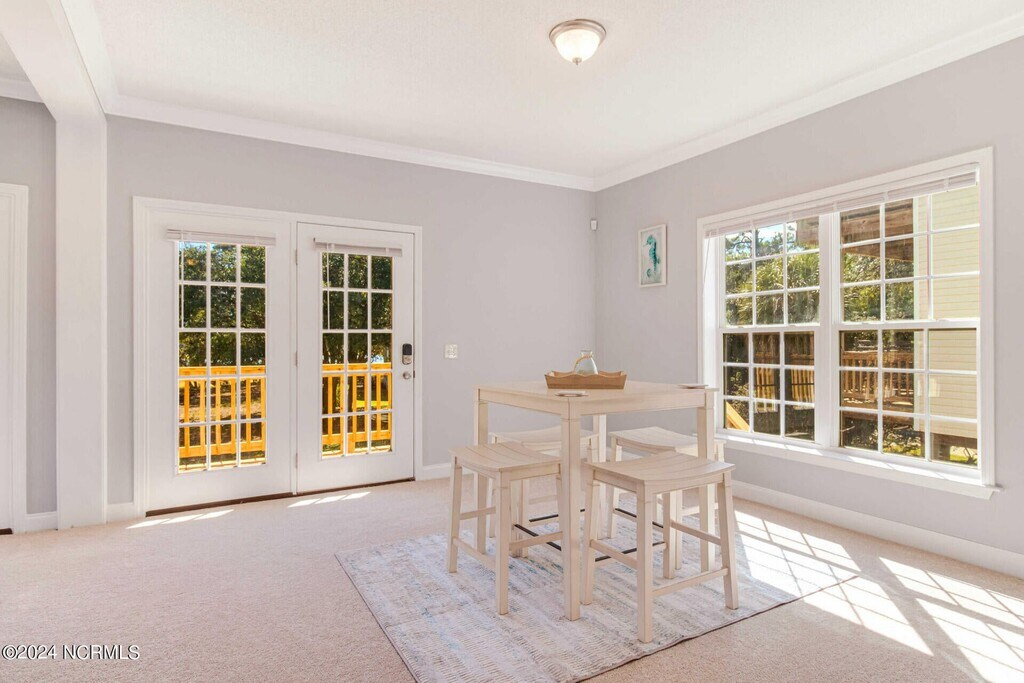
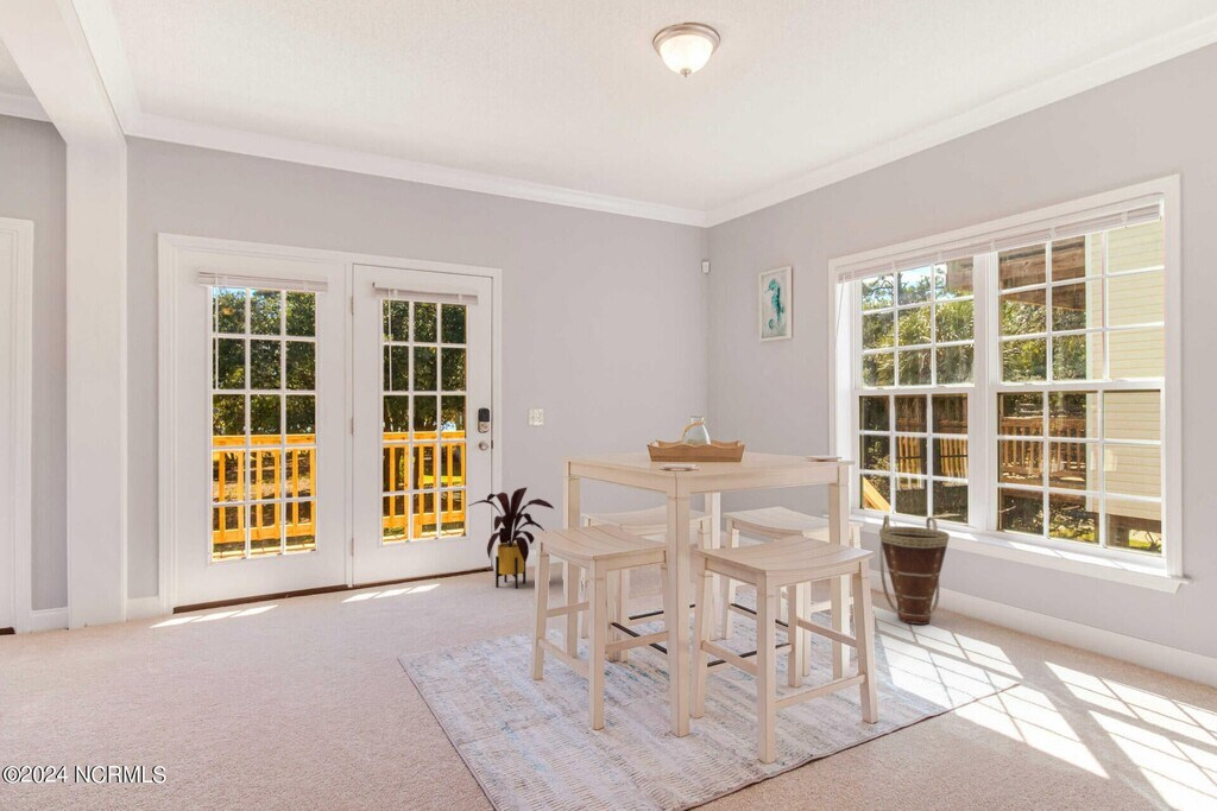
+ house plant (507, 537)
+ basket (910, 566)
